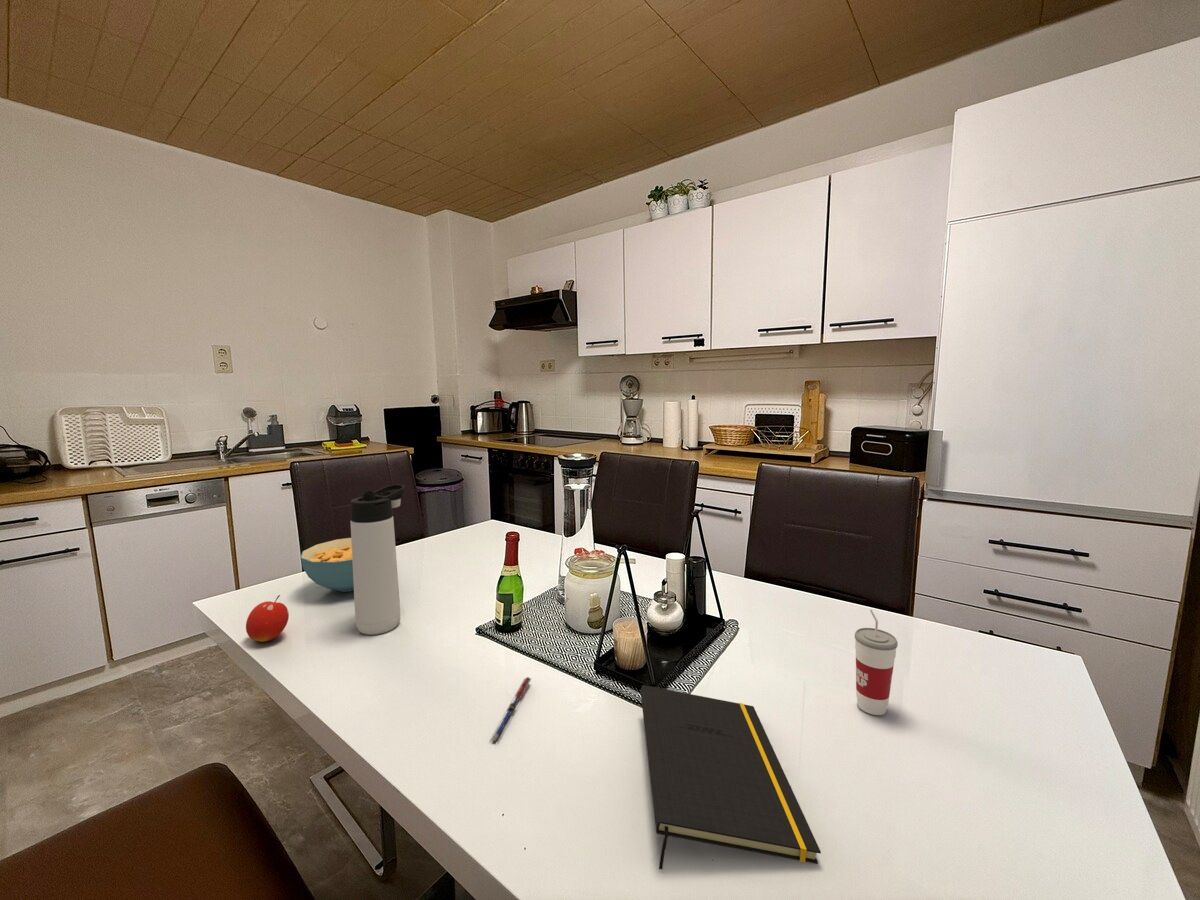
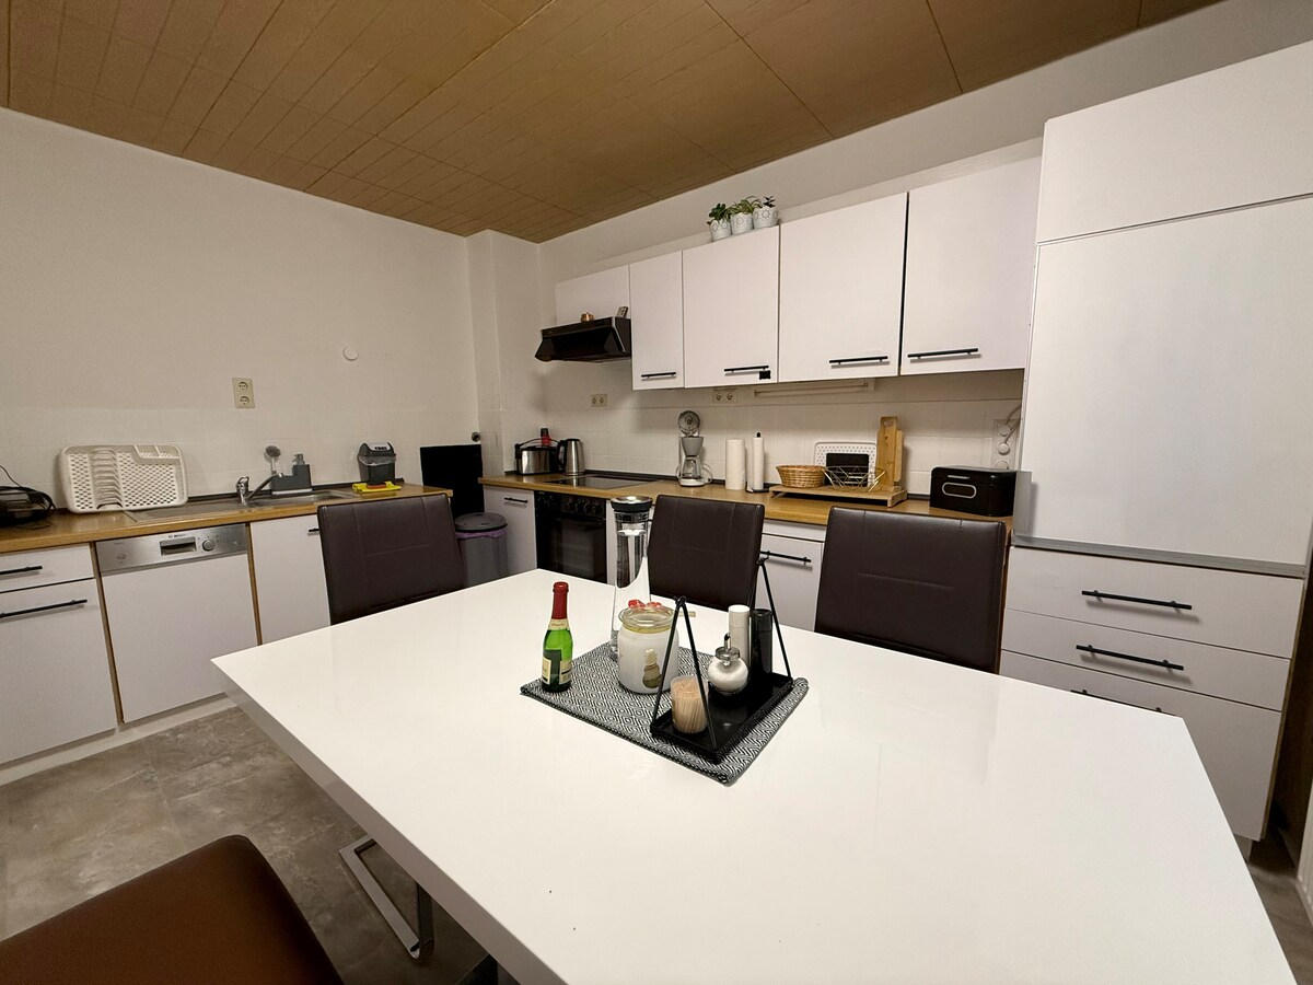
- cup (874, 659)
- cereal bowl (349, 567)
- pen (512, 706)
- notepad (713, 757)
- thermos bottle (382, 557)
- fruit (267, 618)
